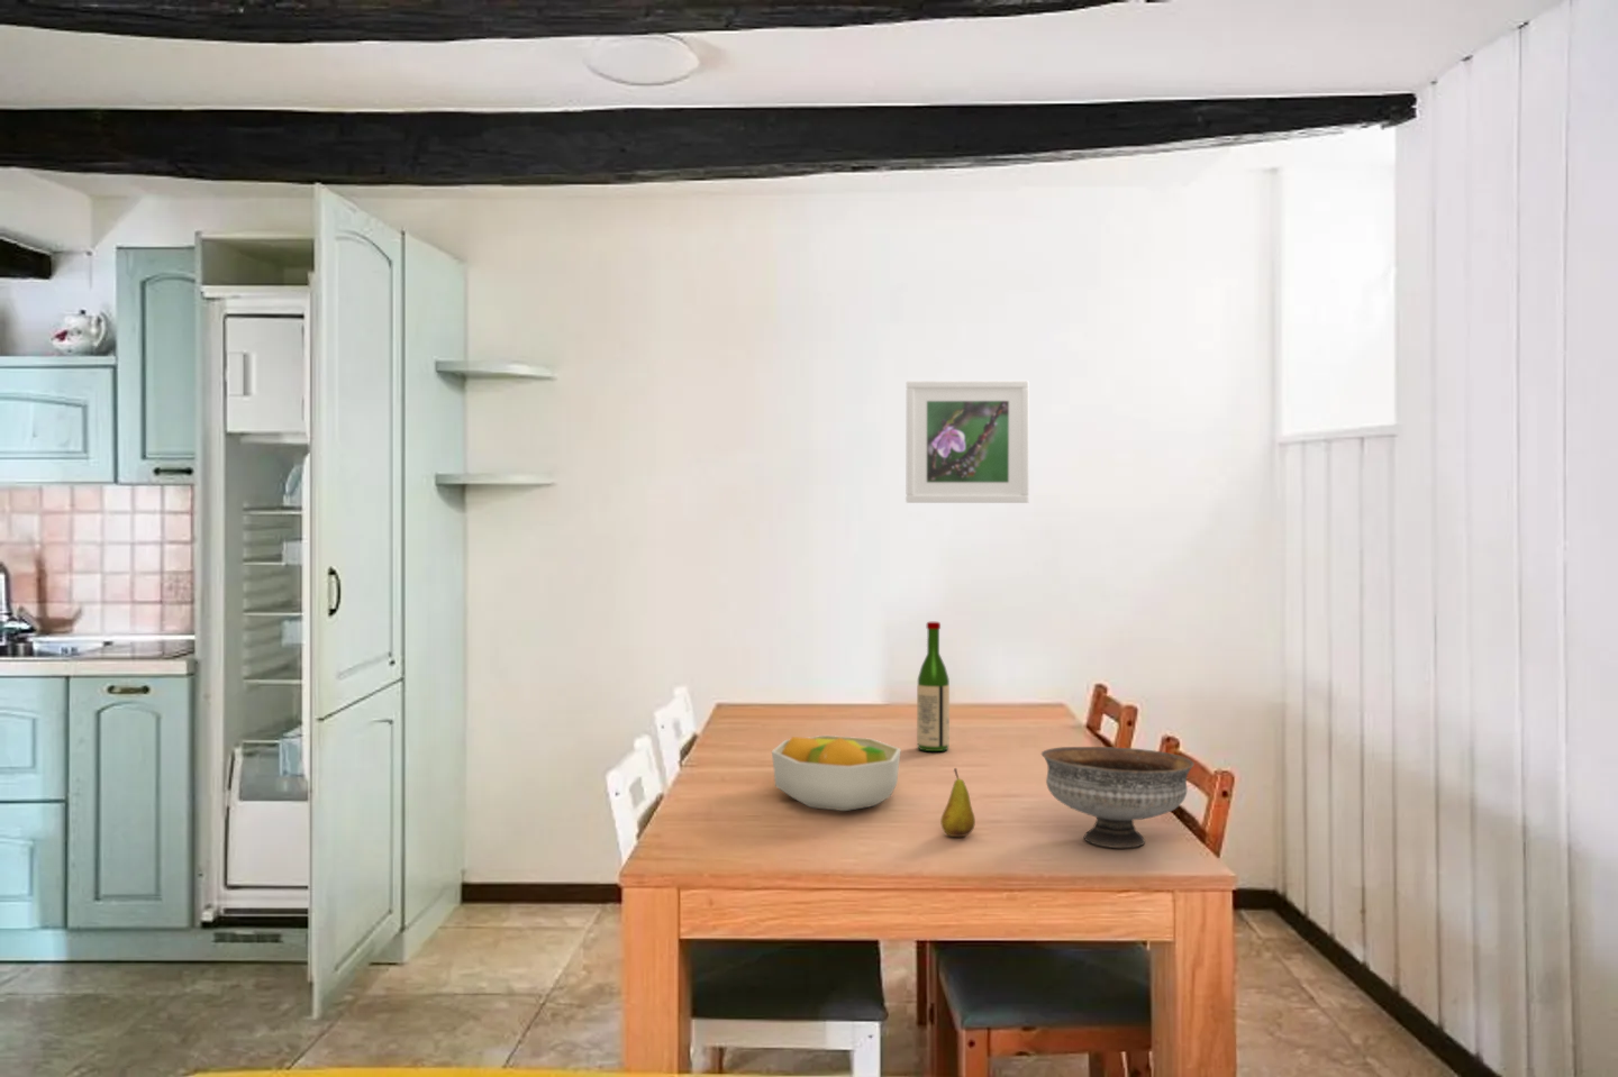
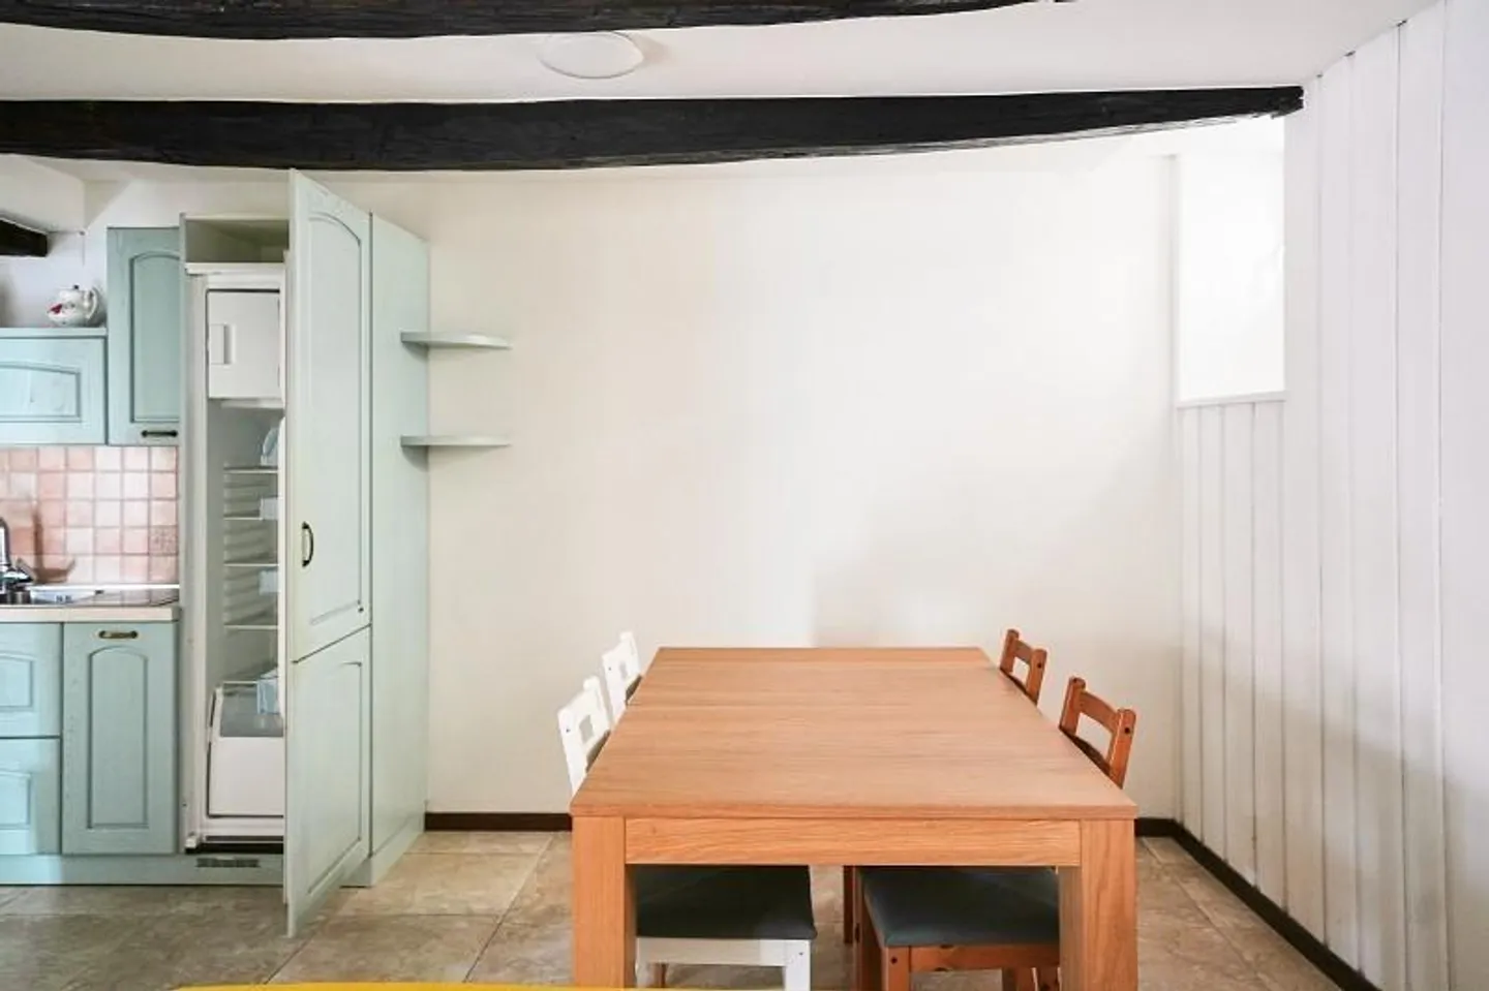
- wine bottle (933, 685)
- bowl (1116, 797)
- fruit (957, 801)
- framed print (968, 441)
- fruit bowl (835, 762)
